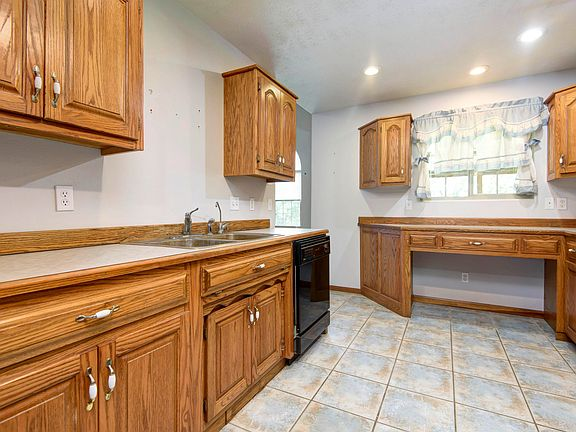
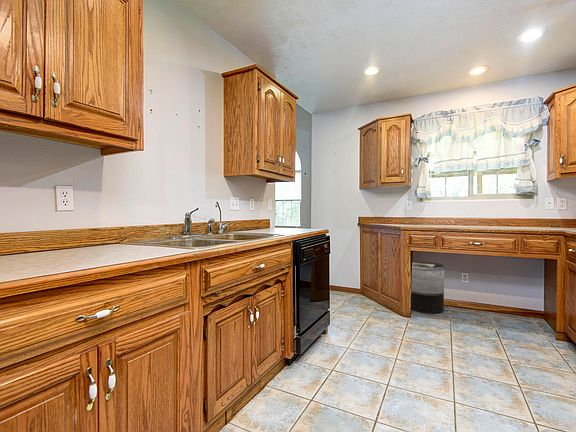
+ trash can (425, 286)
